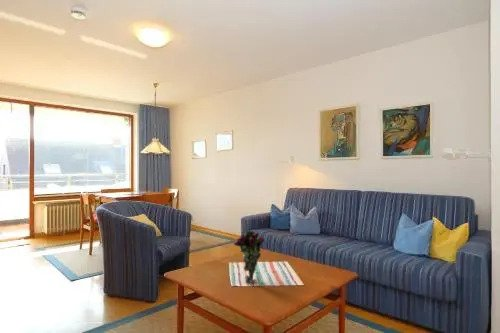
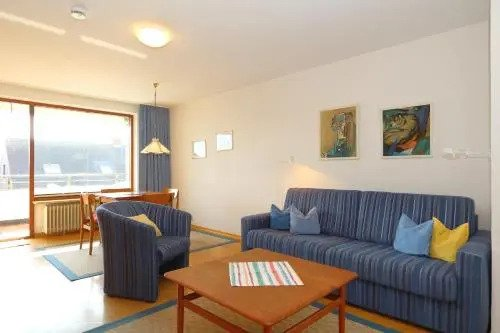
- flower (249, 255)
